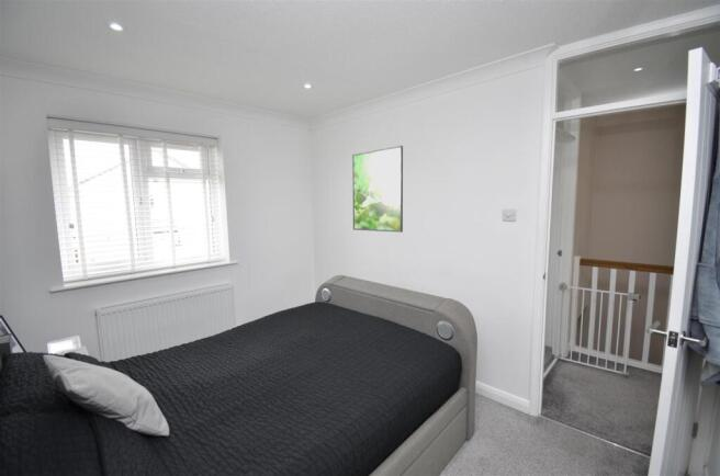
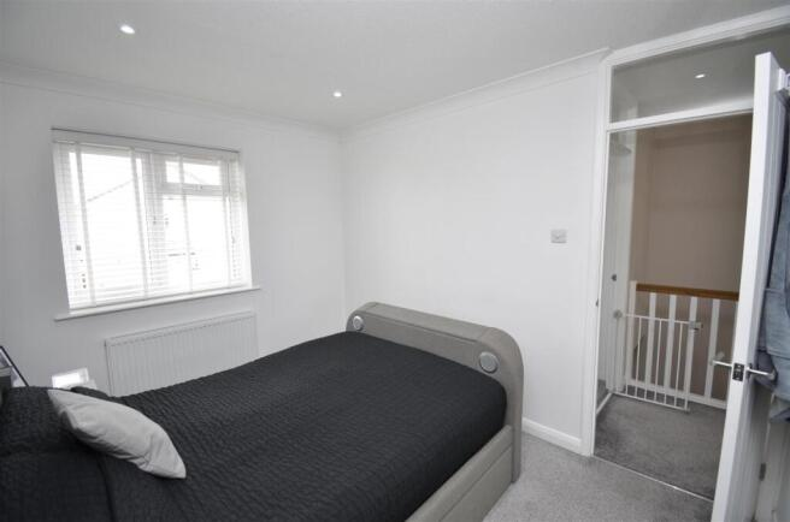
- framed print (375, 191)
